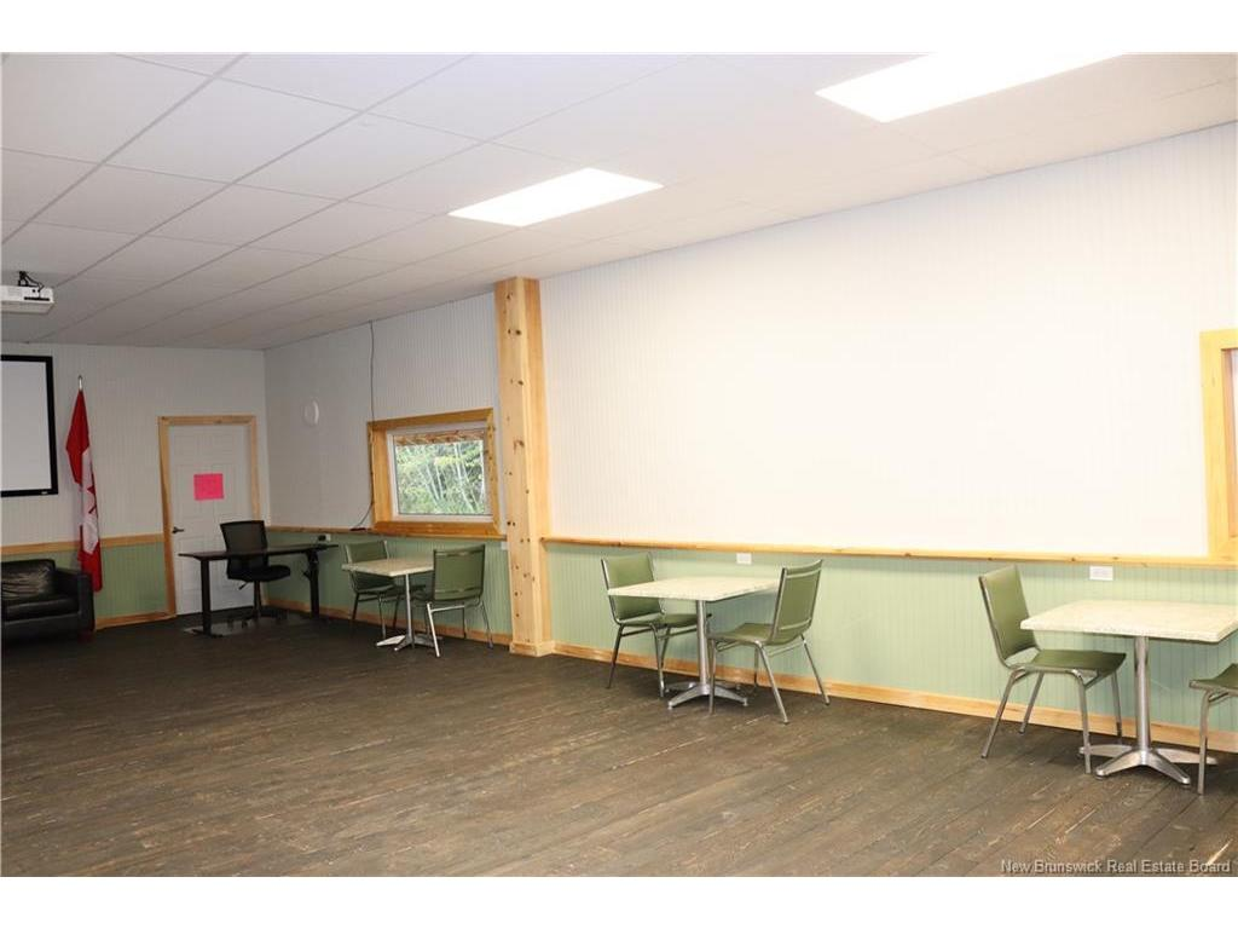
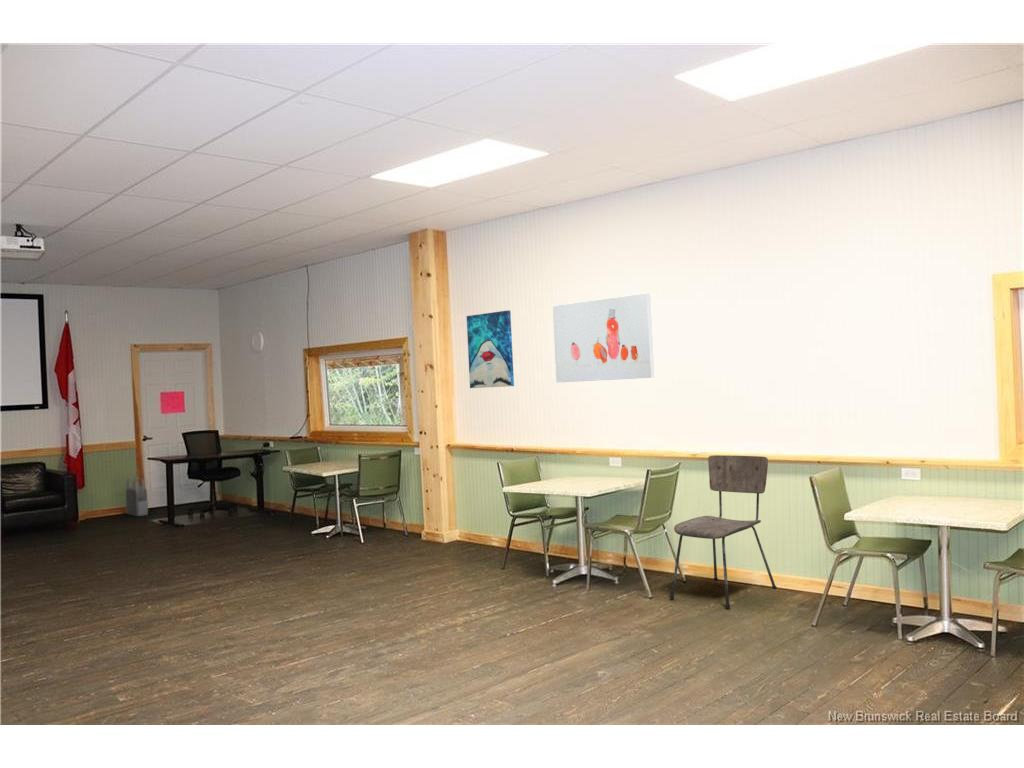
+ dining chair (719, 526)
+ body armor vest (136, 495)
+ wall art (489, 350)
+ wall art (601, 340)
